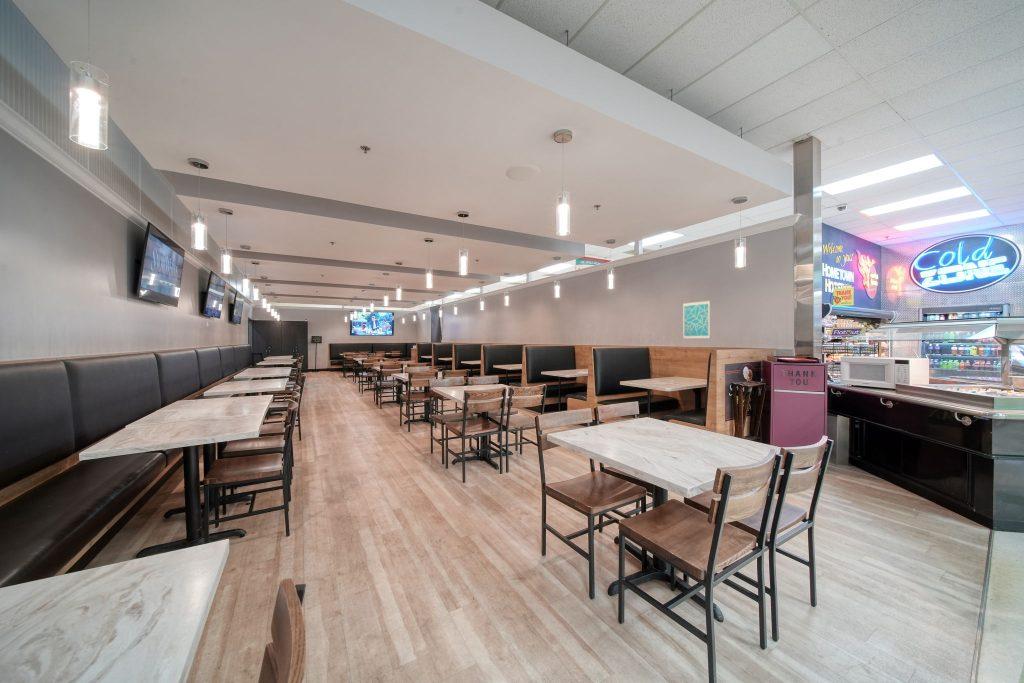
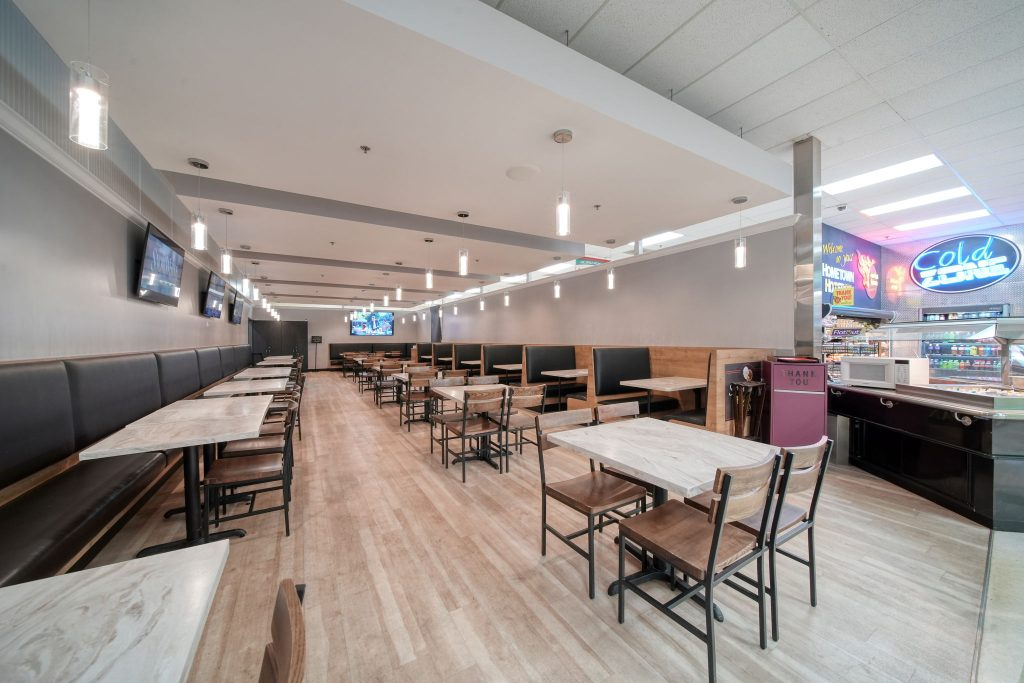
- wall art (695, 320)
